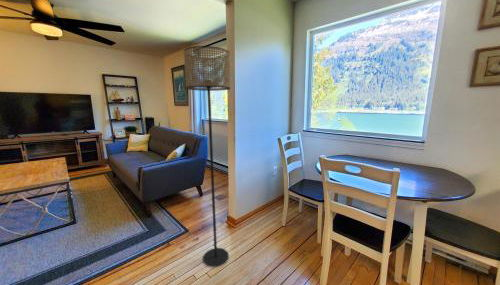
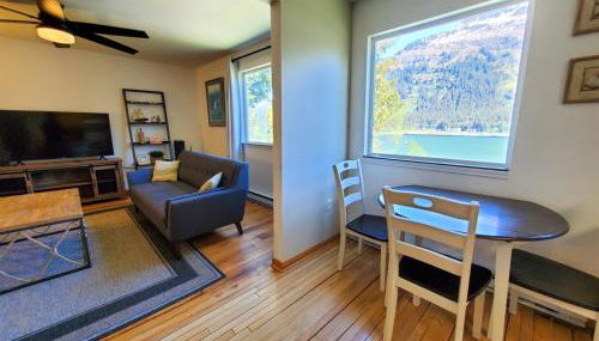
- floor lamp (211, 163)
